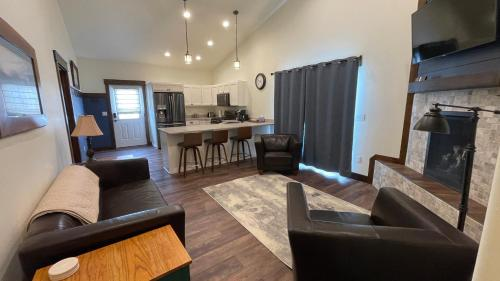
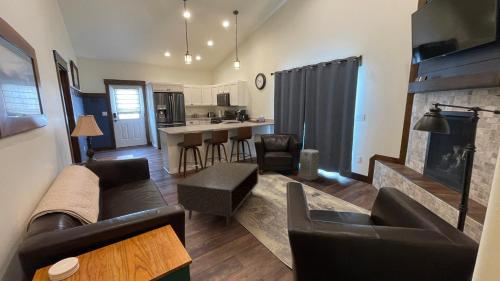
+ fan (309, 164)
+ coffee table (224, 189)
